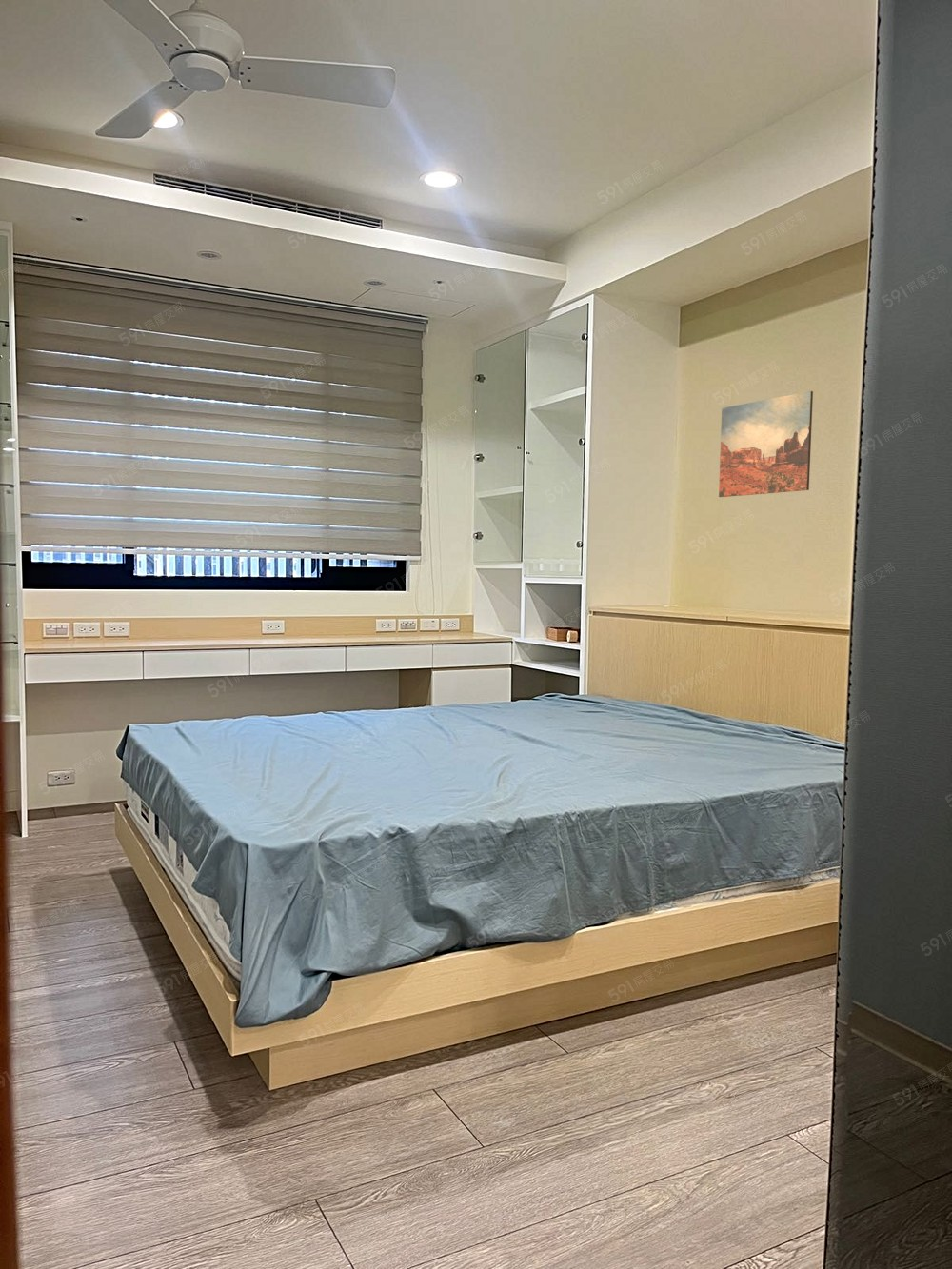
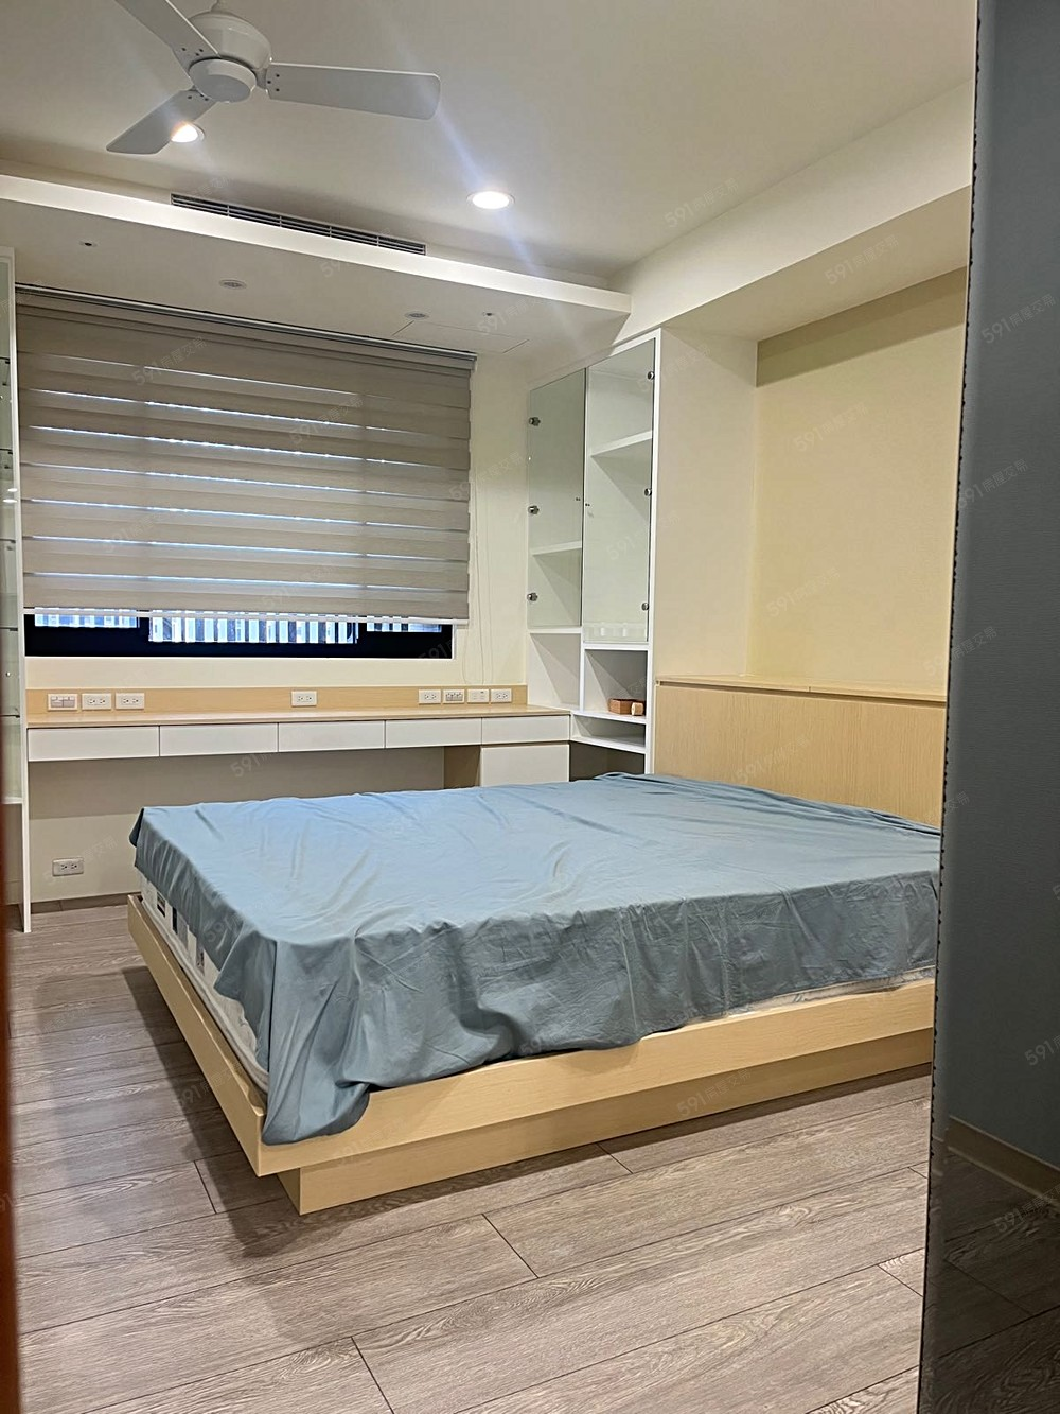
- wall art (763, 446)
